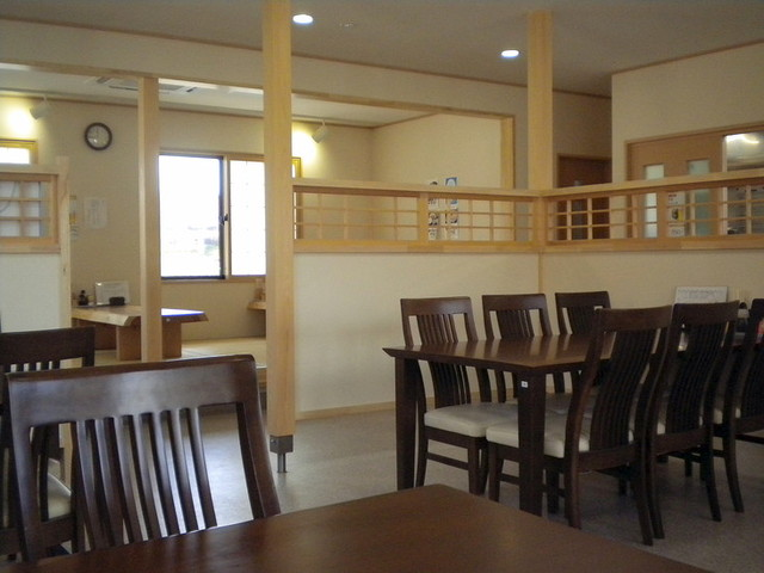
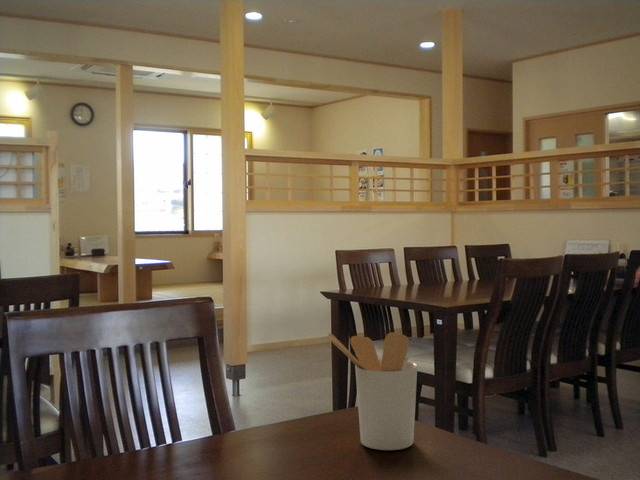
+ utensil holder (370, 386)
